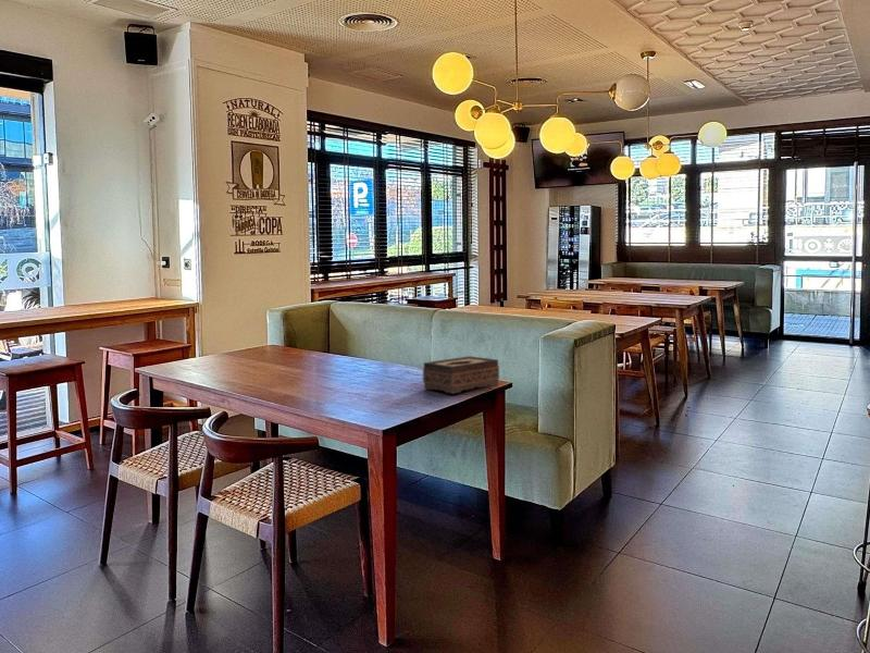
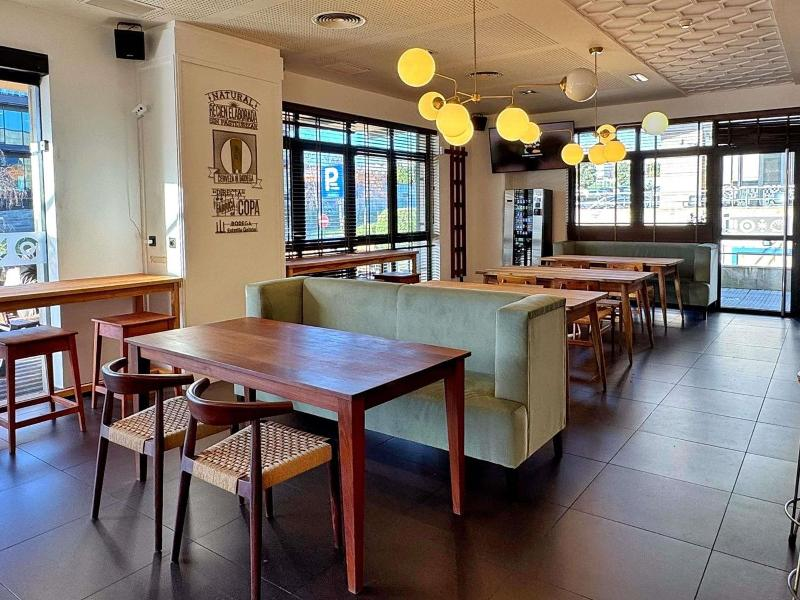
- tissue box (461, 373)
